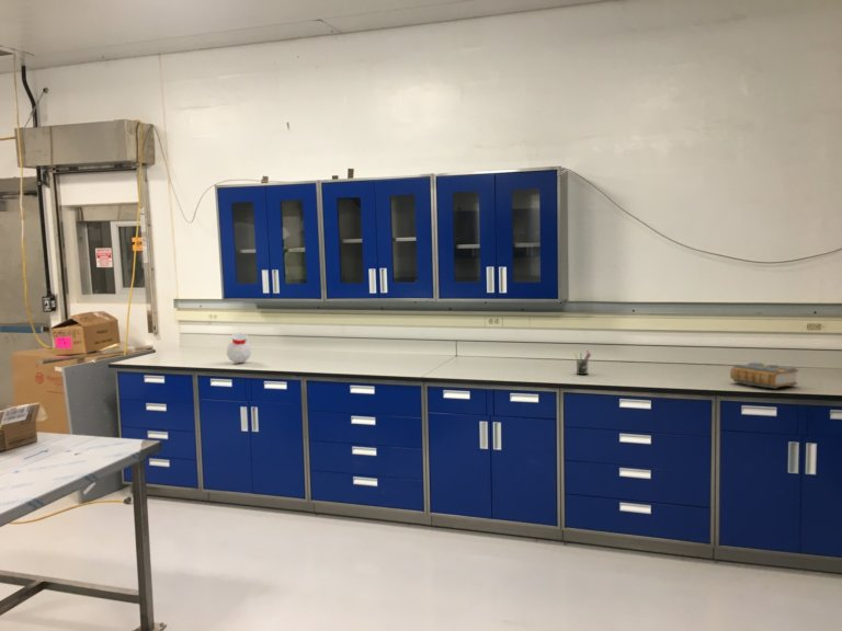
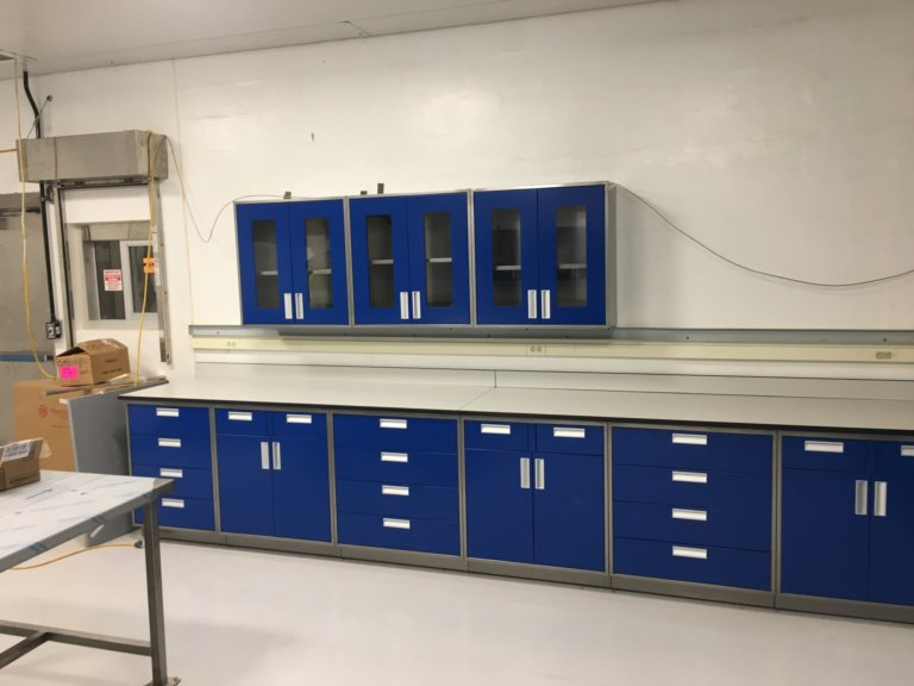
- book (763, 374)
- pen holder (582, 362)
- jar (238, 347)
